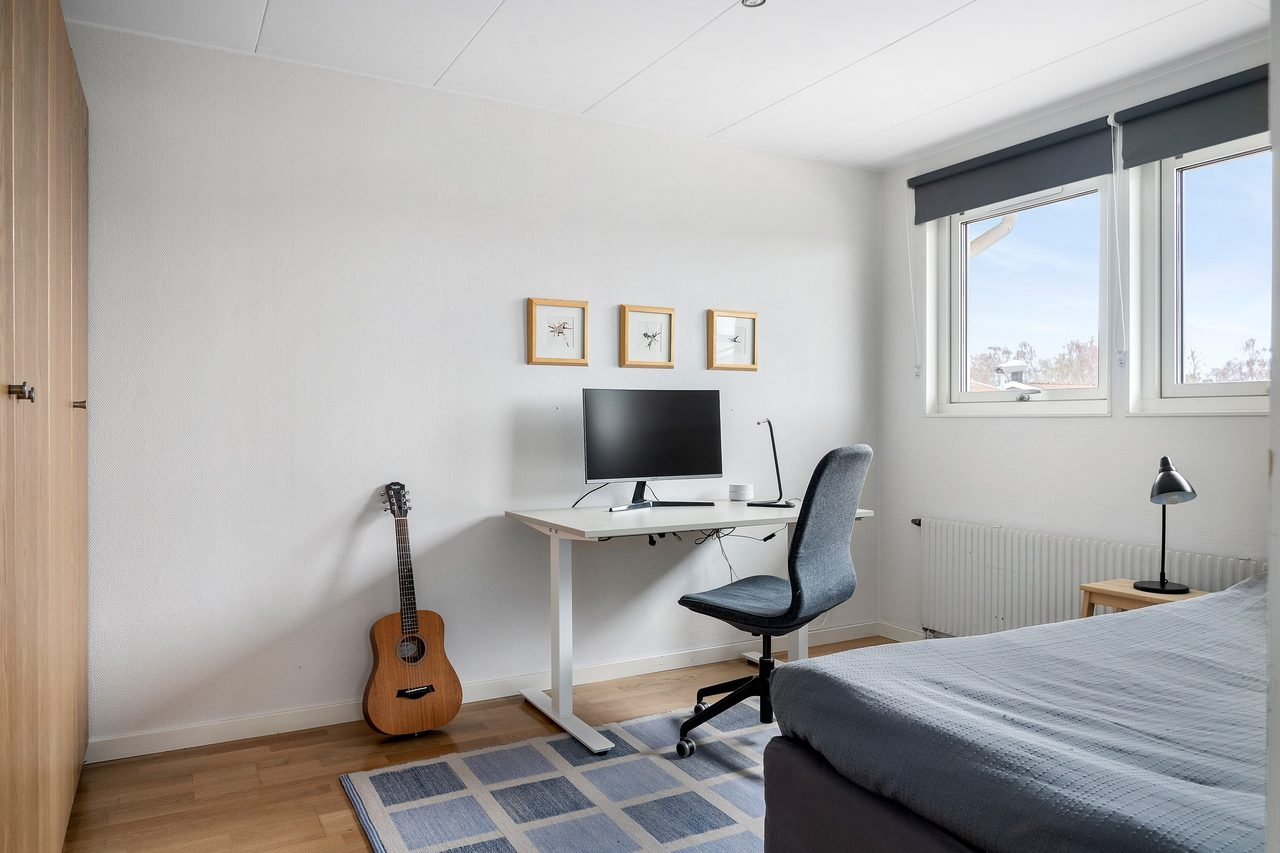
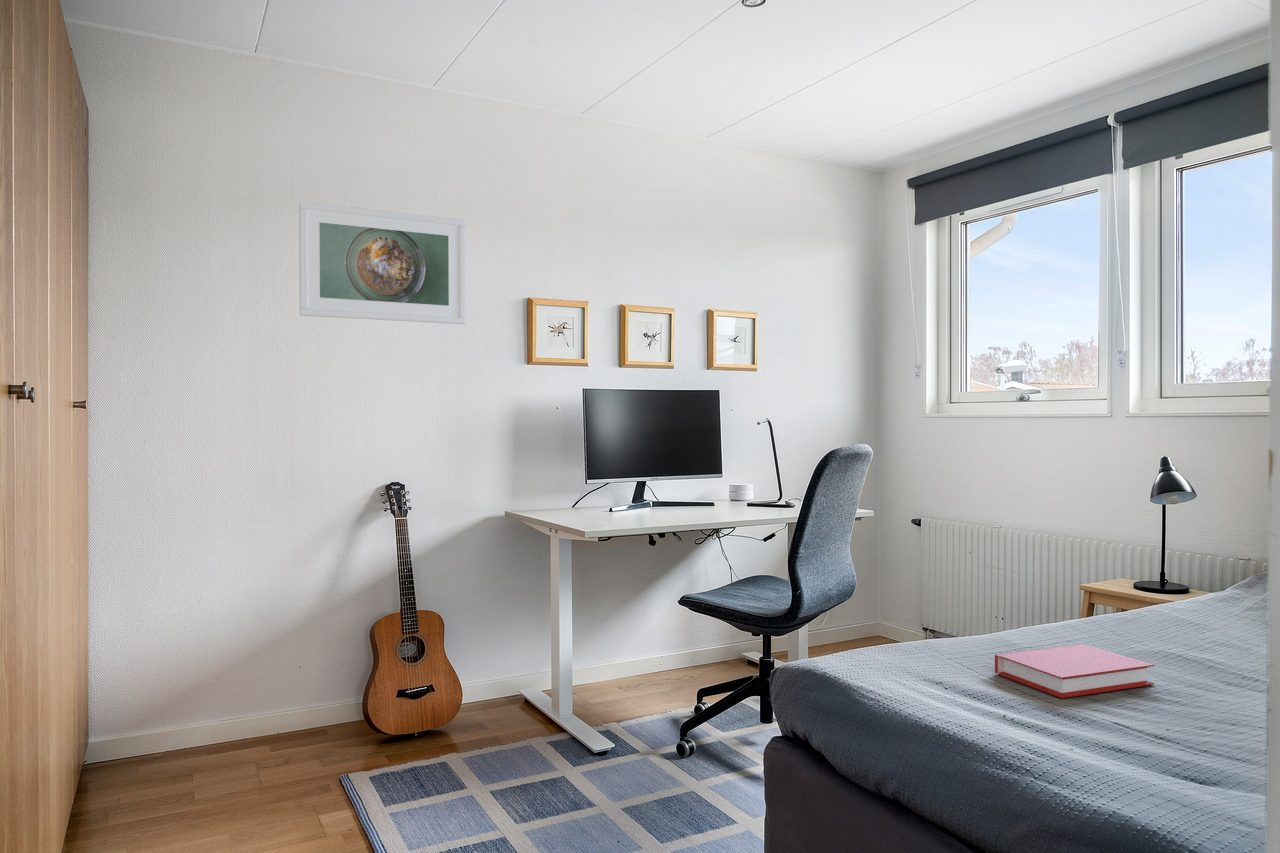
+ book (1072, 669)
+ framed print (386, 265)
